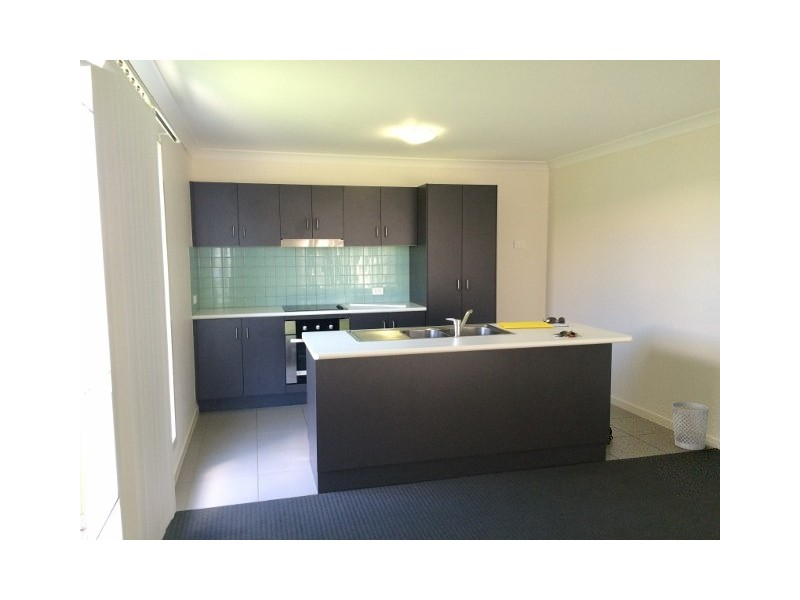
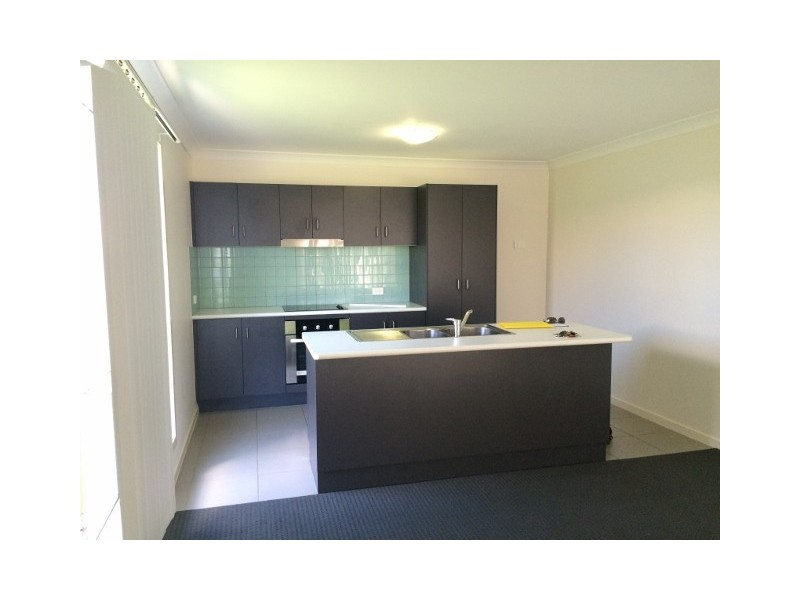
- wastebasket (689, 425)
